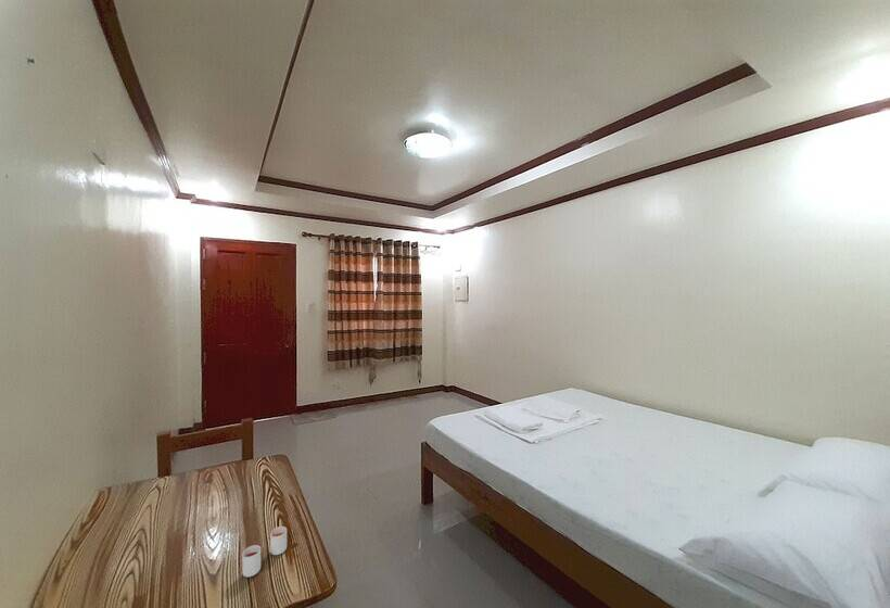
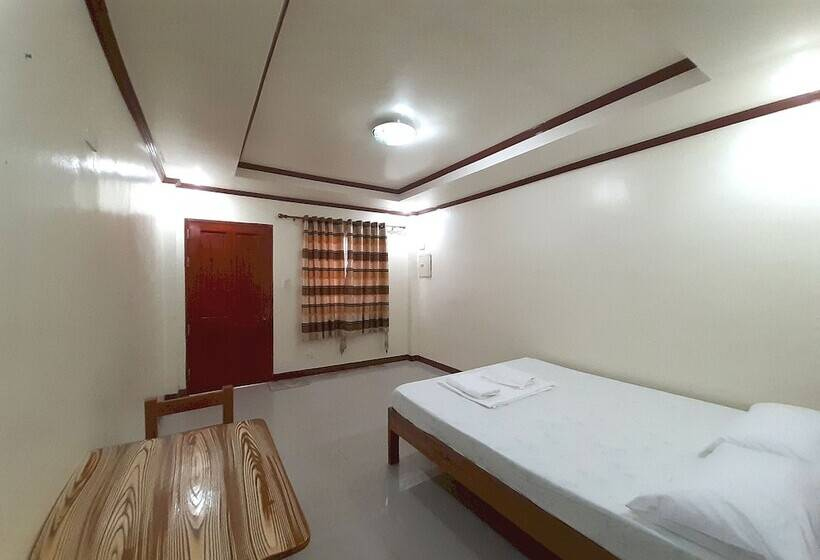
- drinking glass (259, 550)
